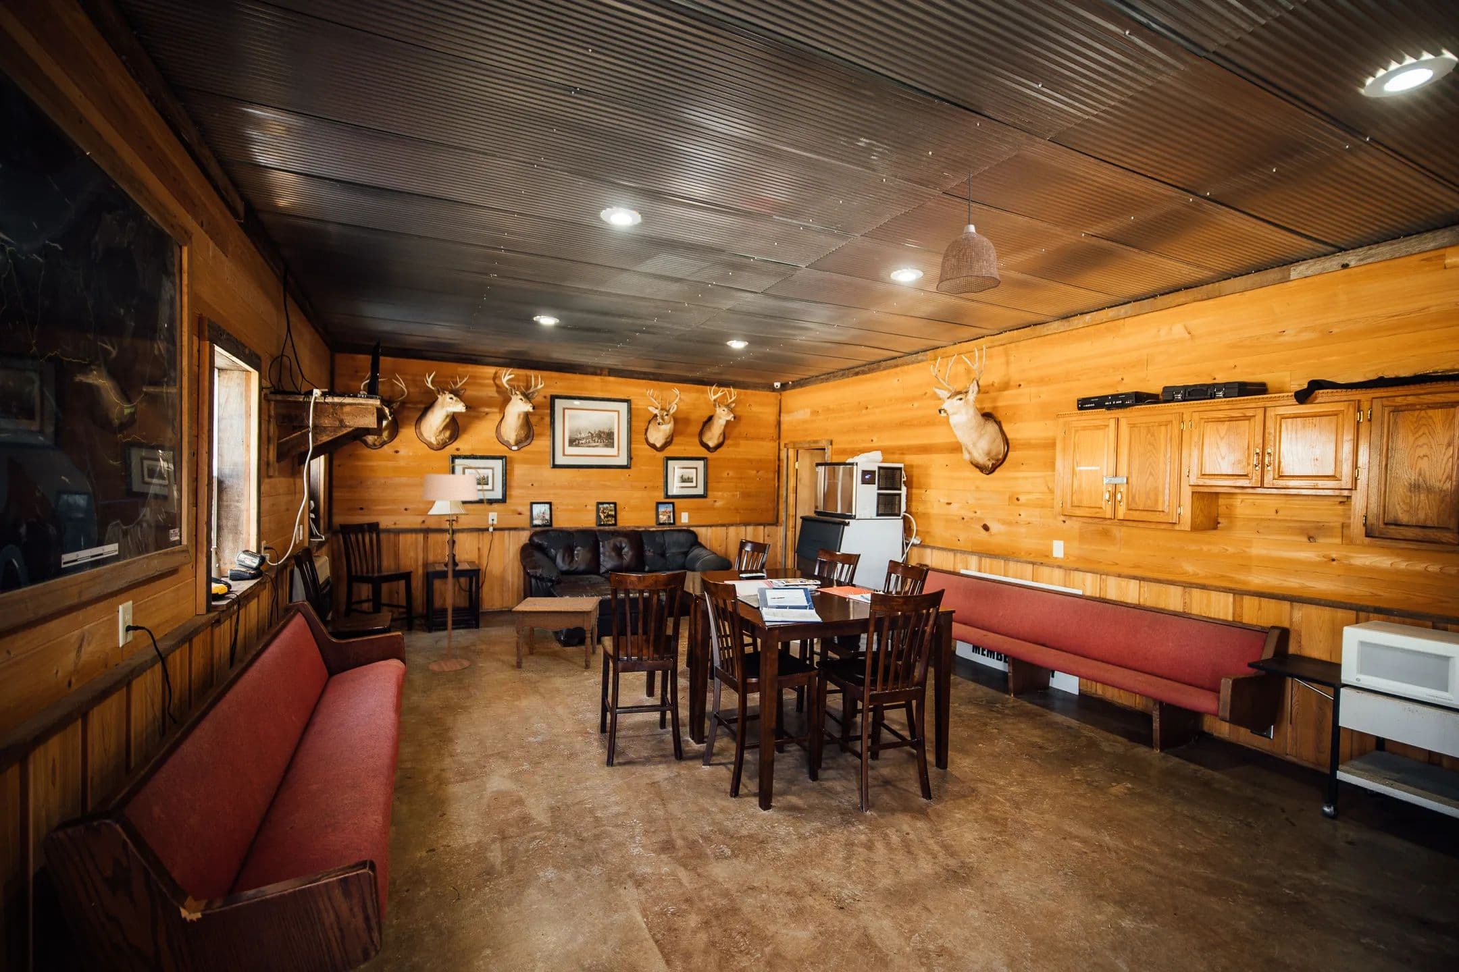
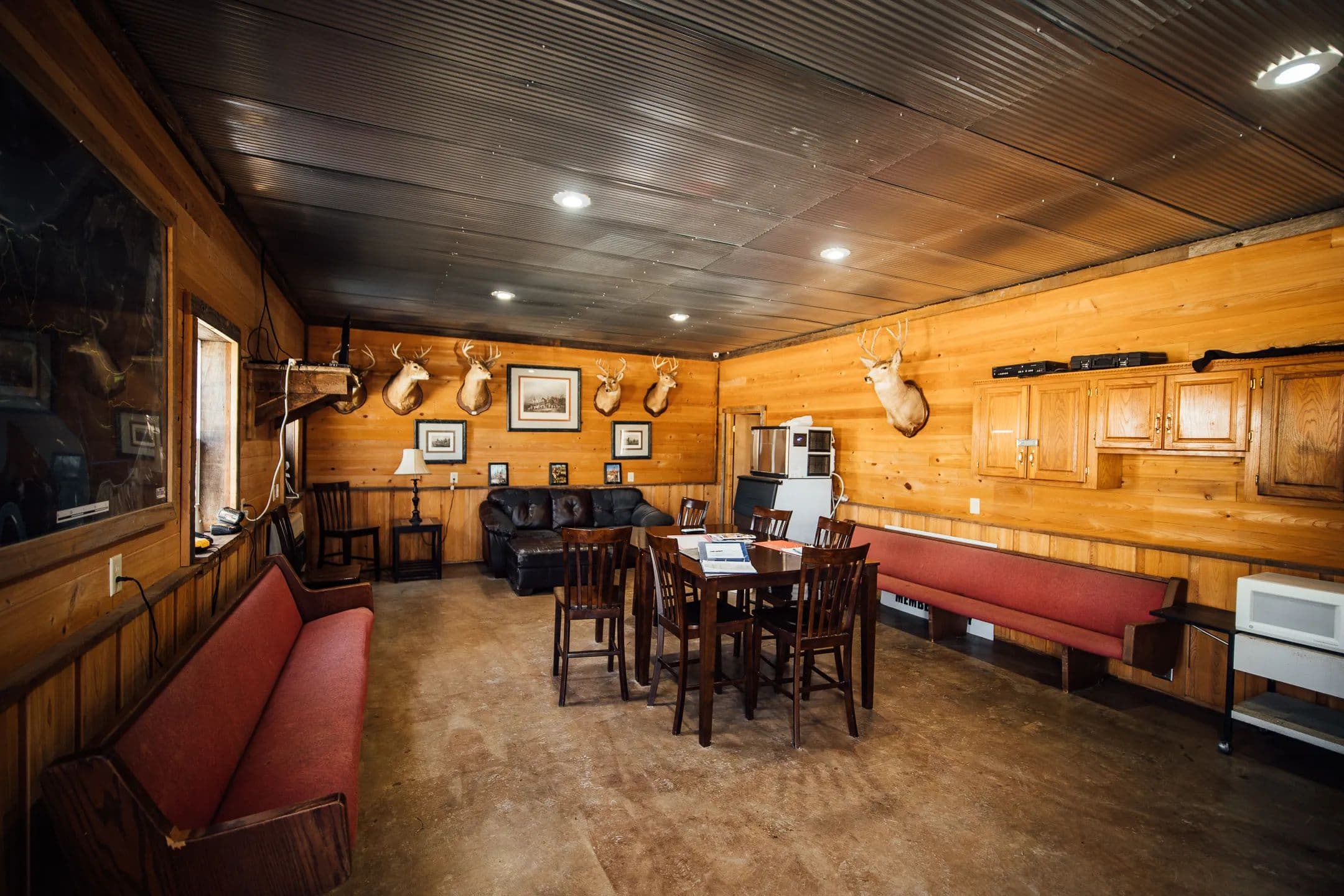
- floor lamp (452, 564)
- side table (558, 630)
- pendant lamp (968, 228)
